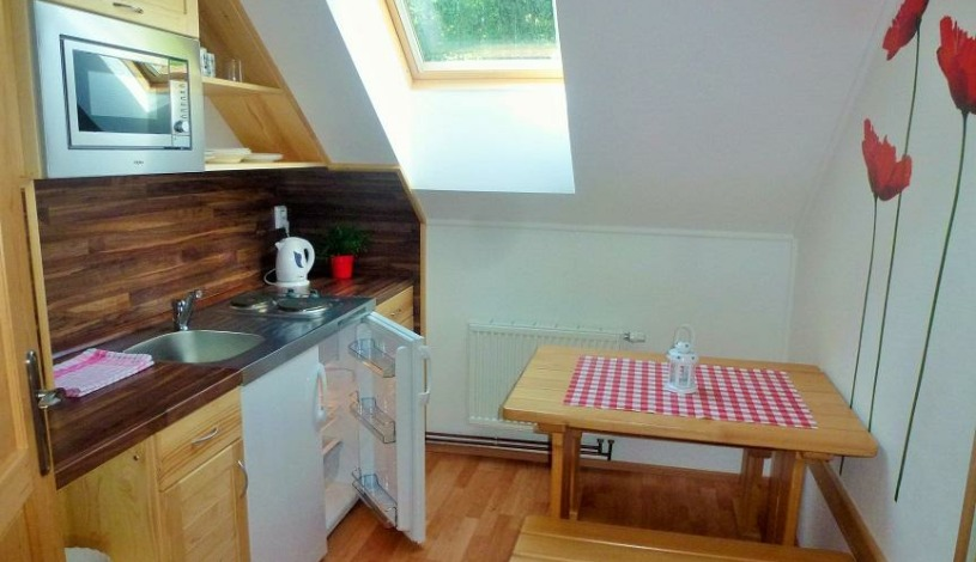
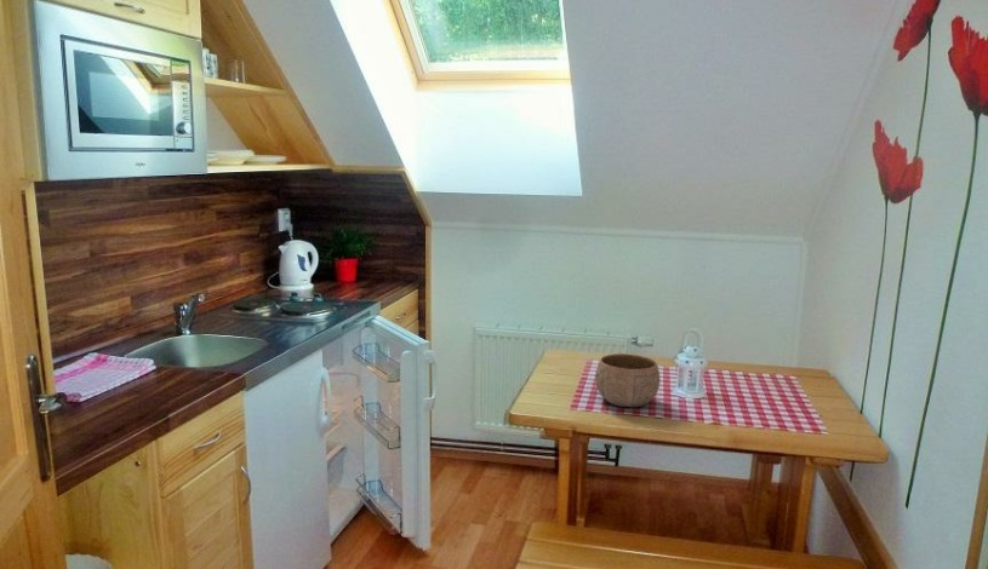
+ bowl (627, 380)
